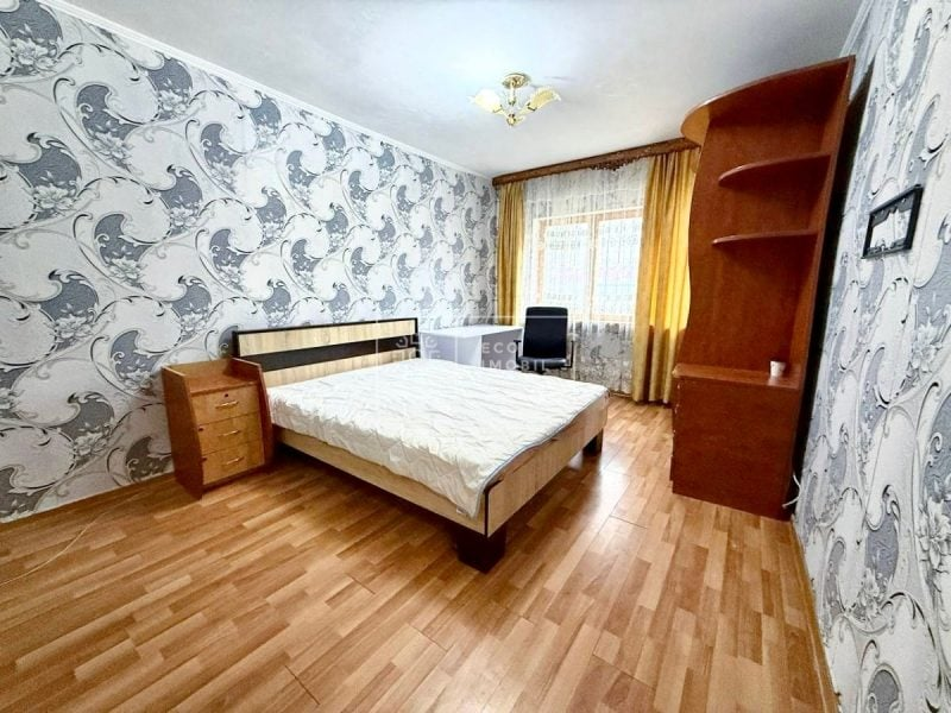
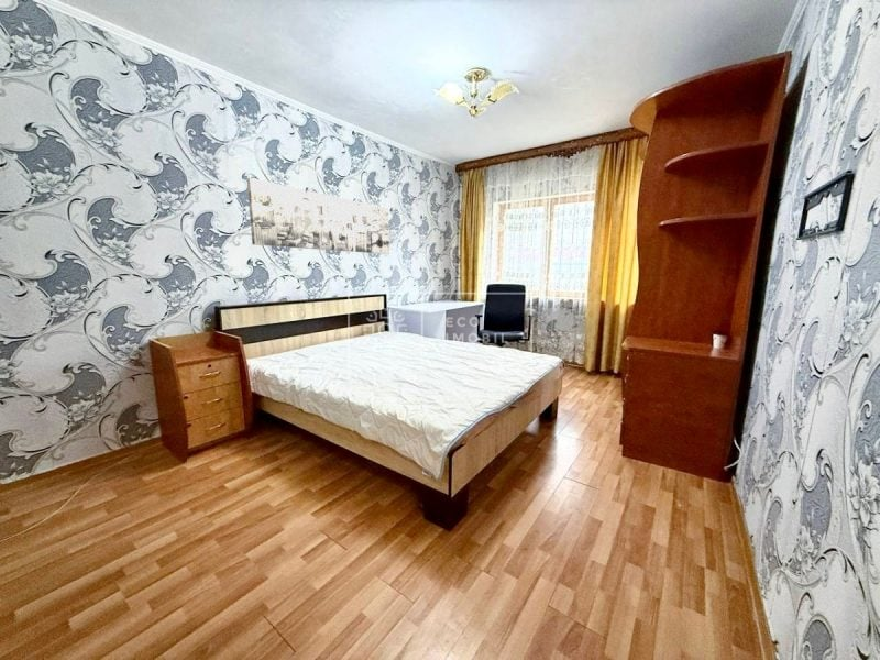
+ wall art (331, 222)
